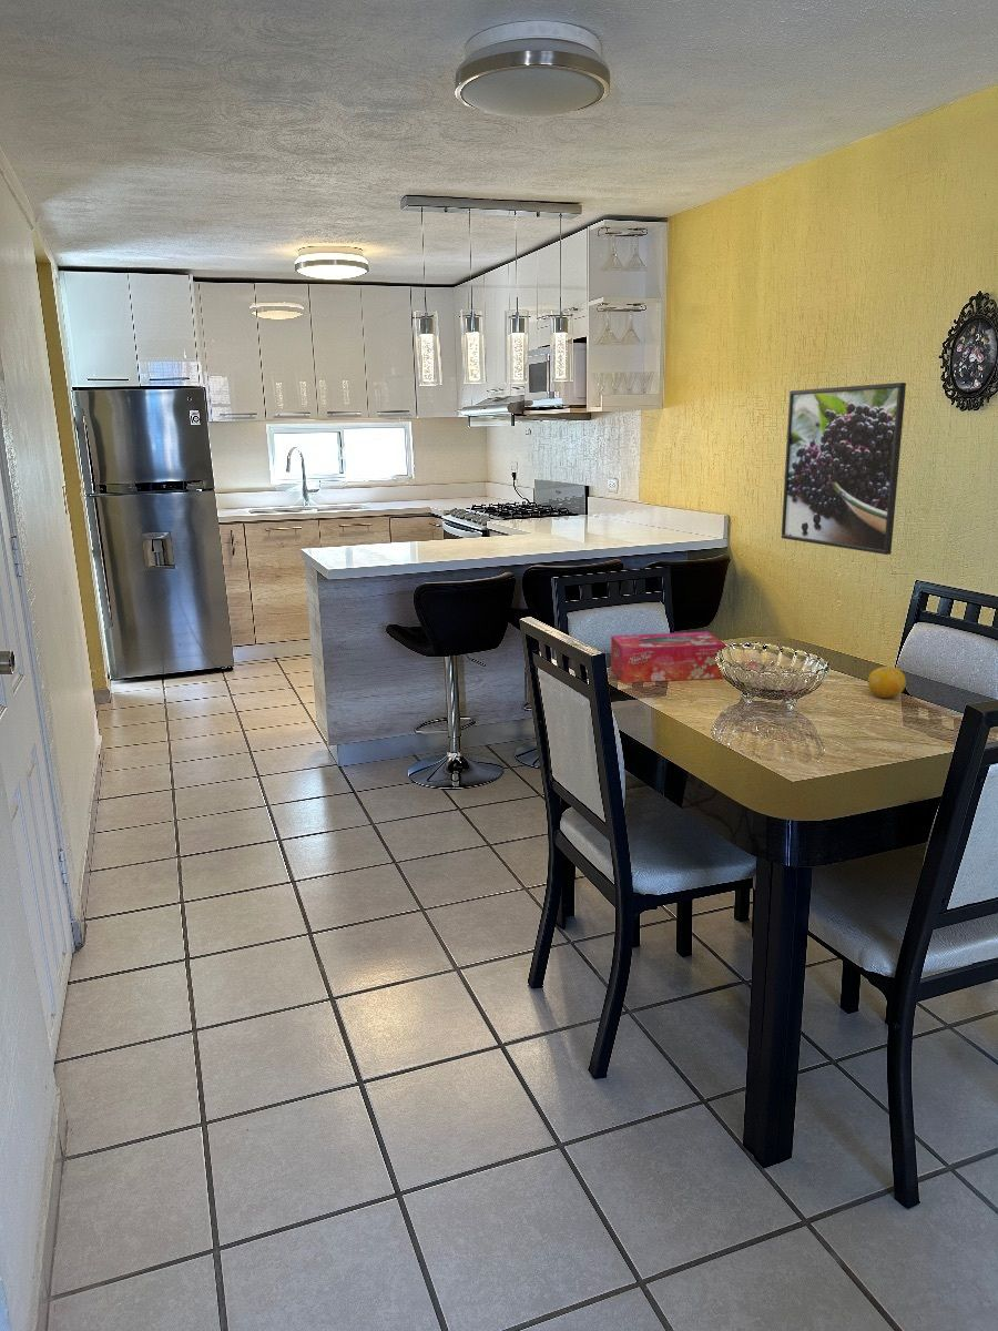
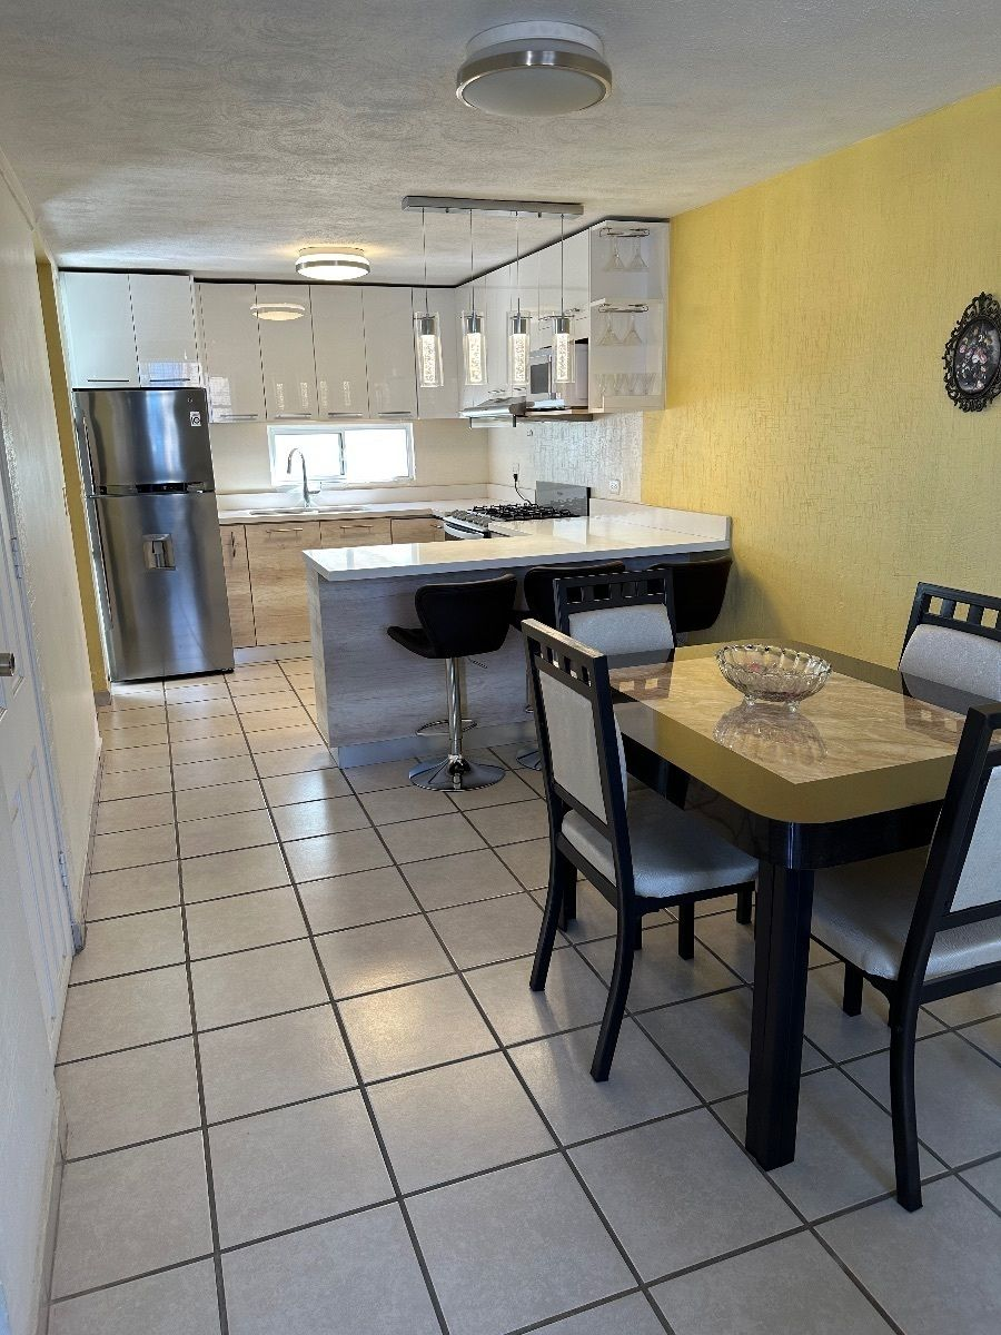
- fruit (886, 681)
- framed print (837, 468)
- tissue box (665, 656)
